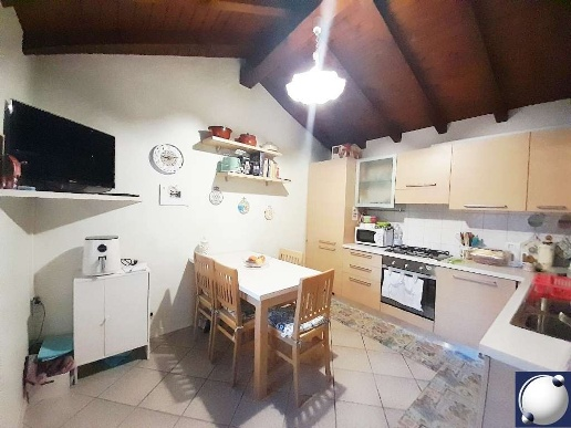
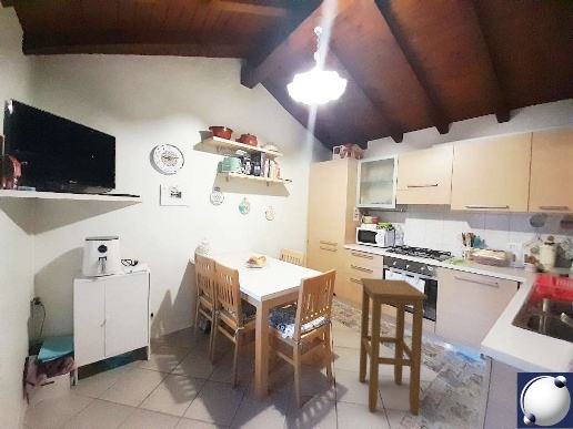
+ stool (388, 340)
